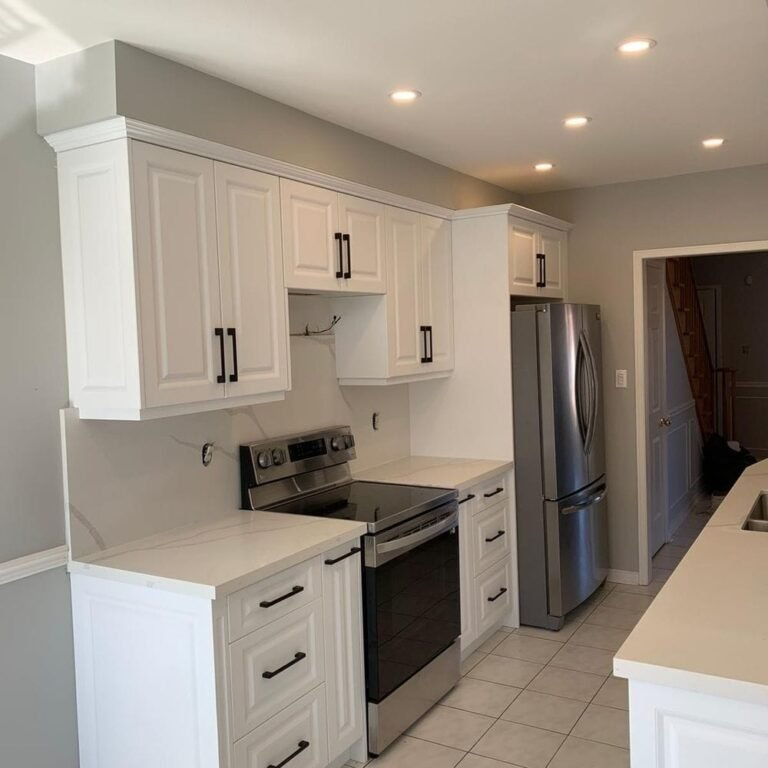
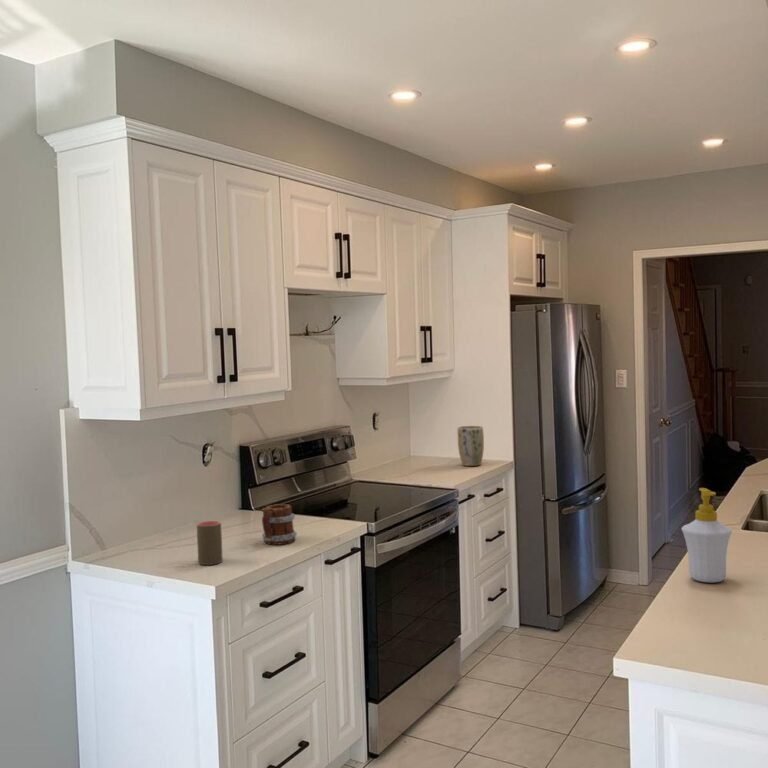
+ soap bottle (706, 534)
+ plant pot (470, 445)
+ cup (209, 542)
+ mug (276, 523)
